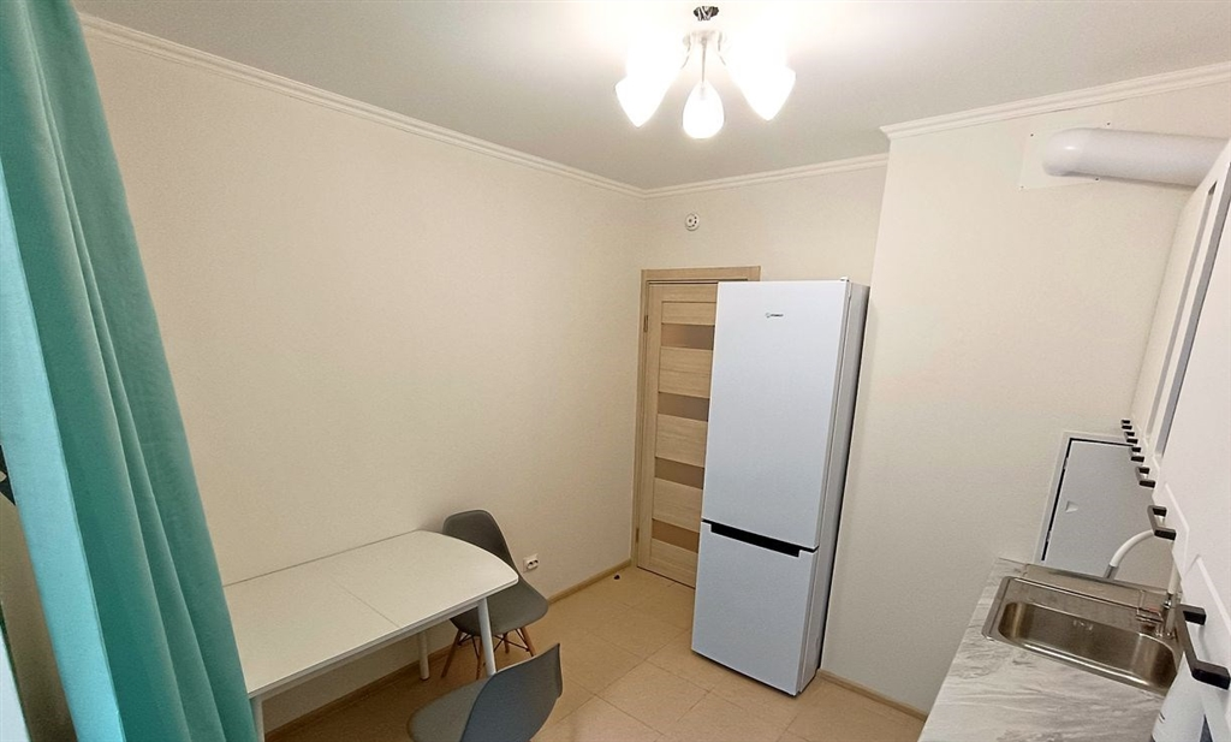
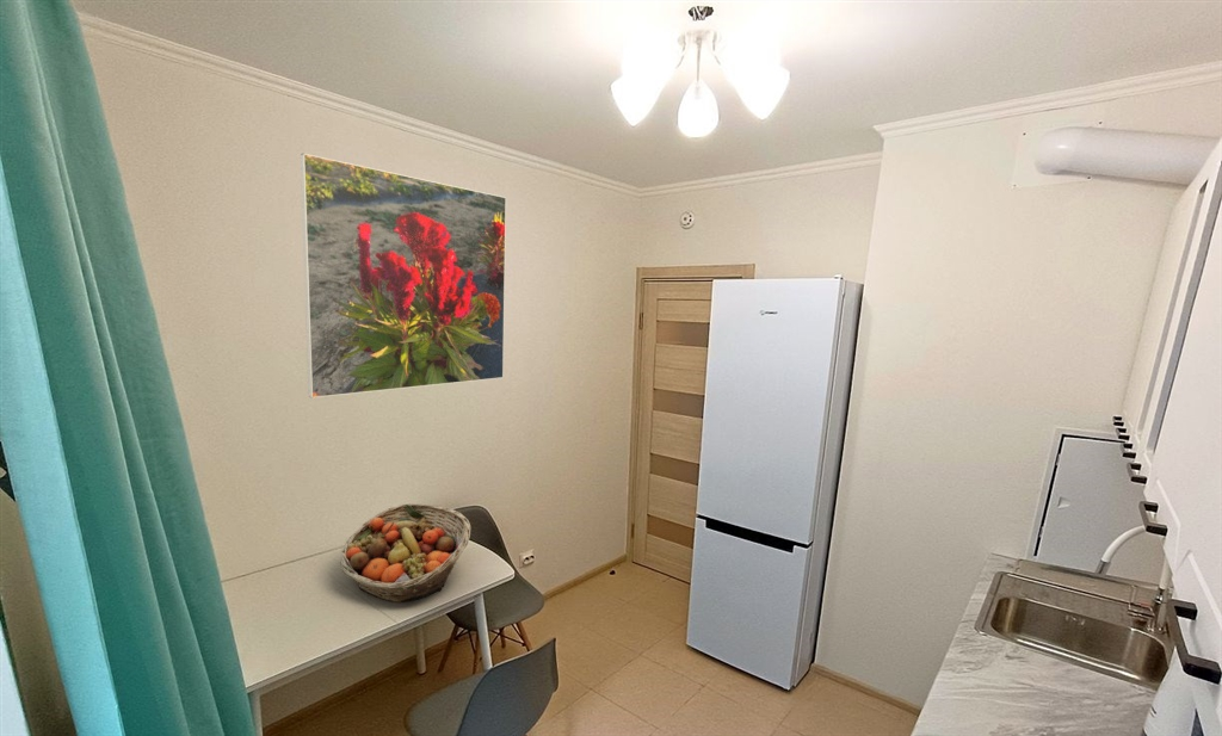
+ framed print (419, 285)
+ fruit basket (407, 550)
